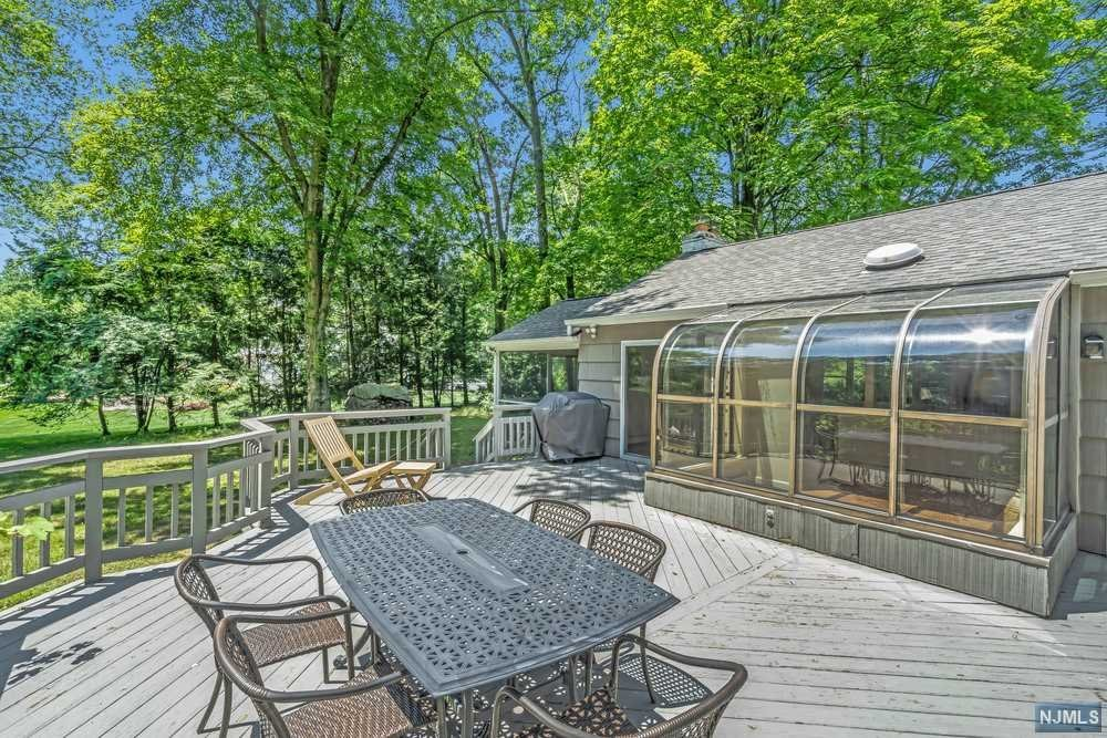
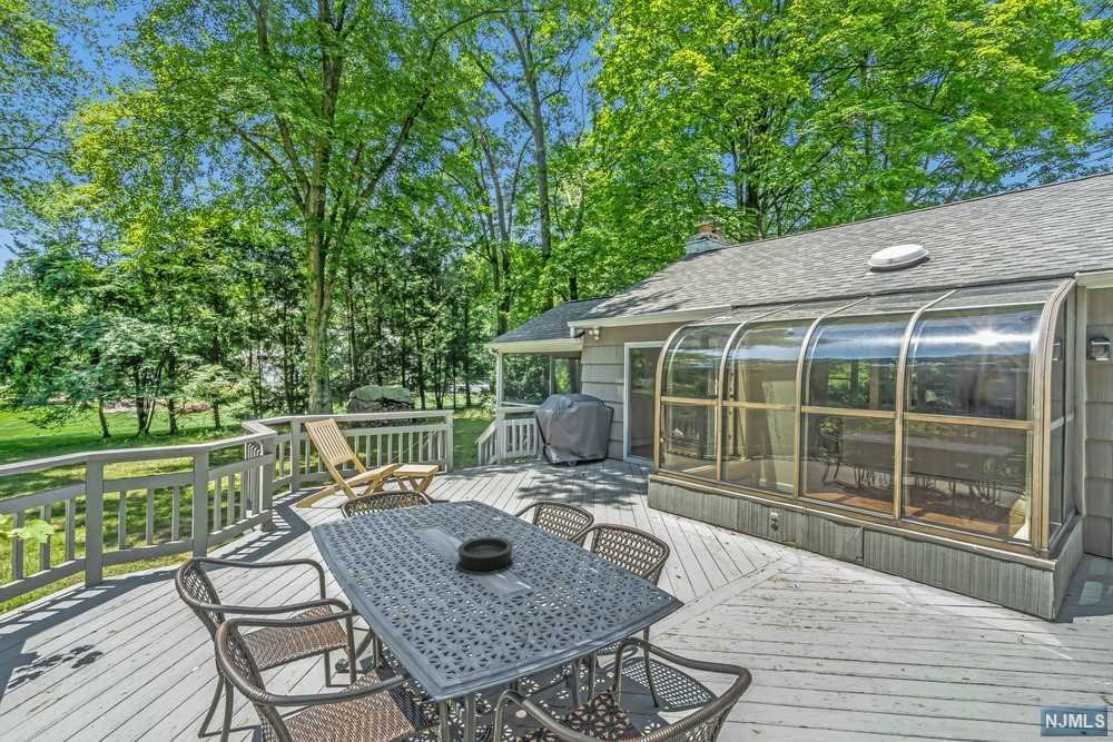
+ bowl (485, 553)
